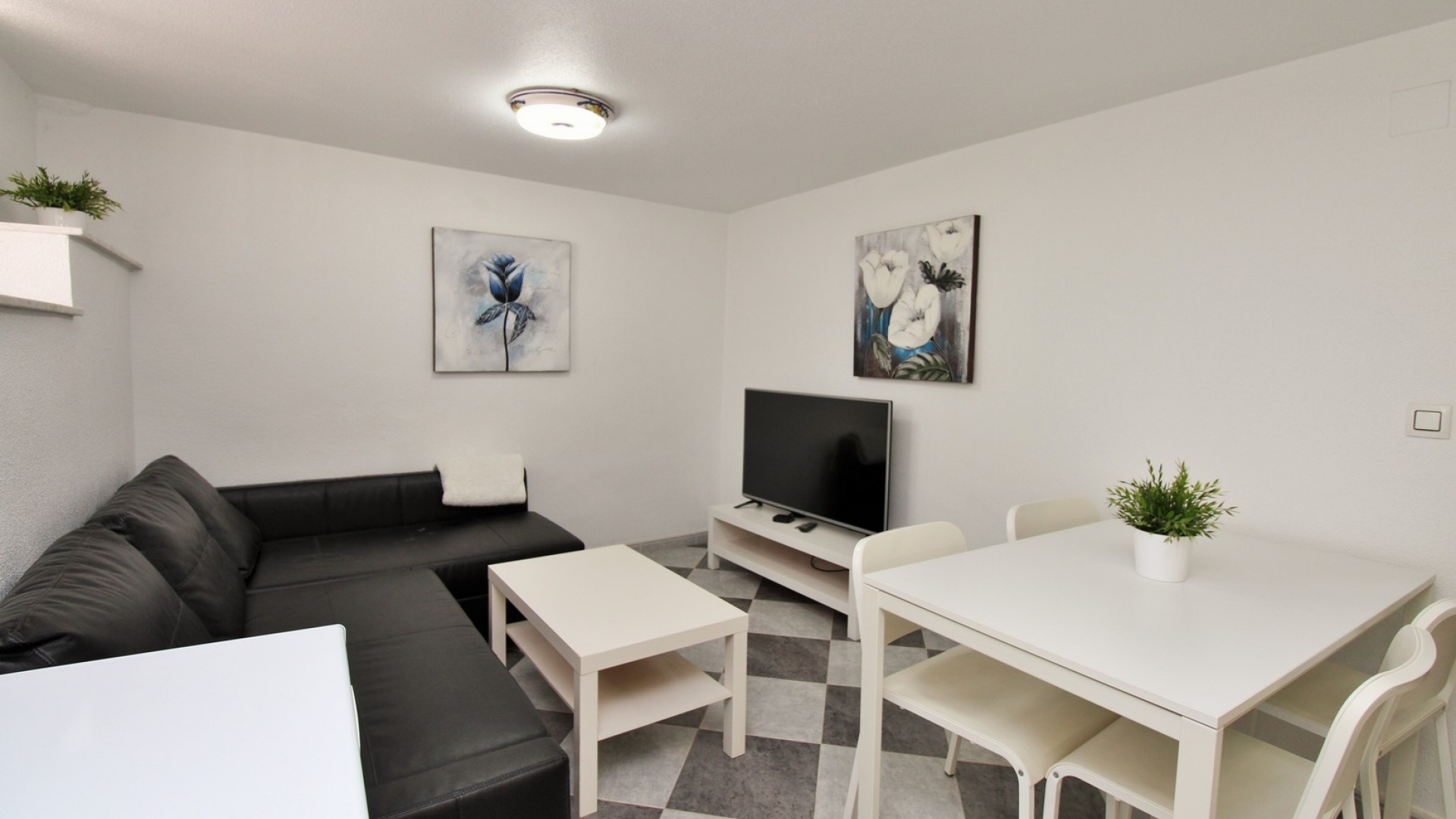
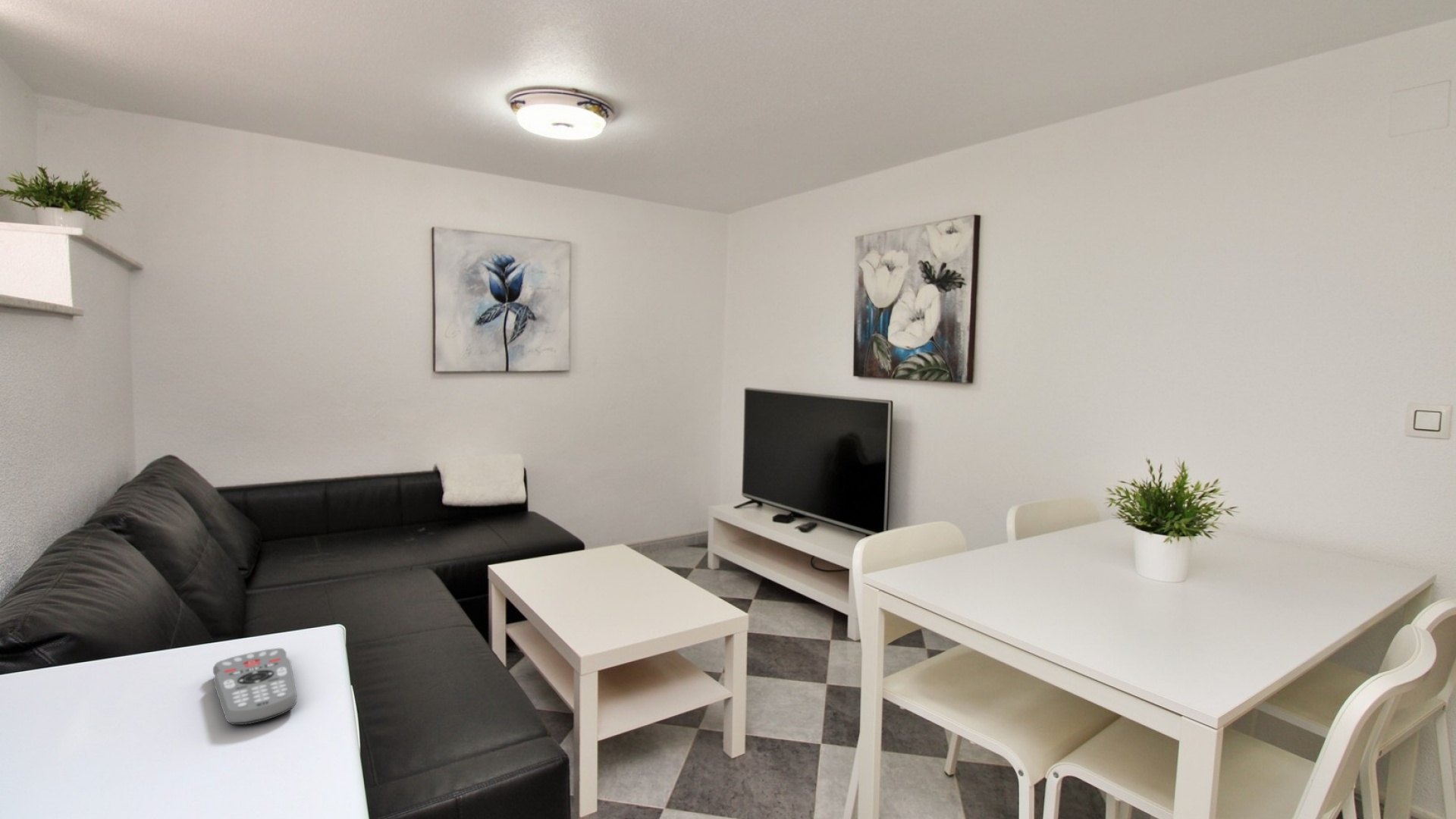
+ remote control (256, 685)
